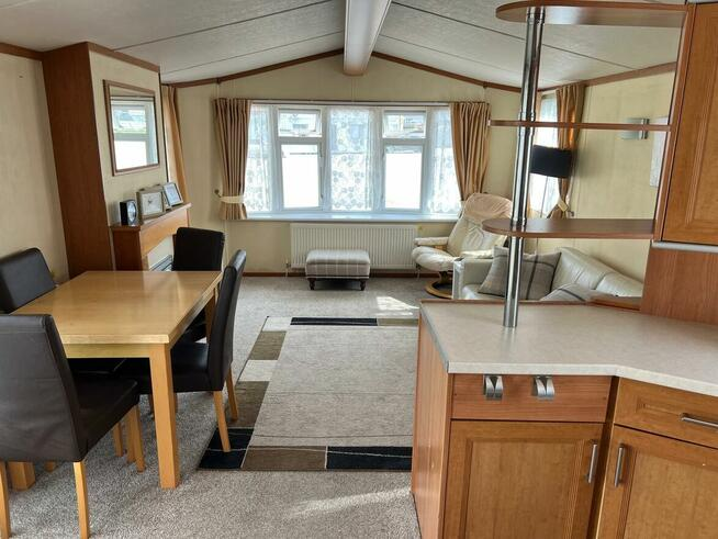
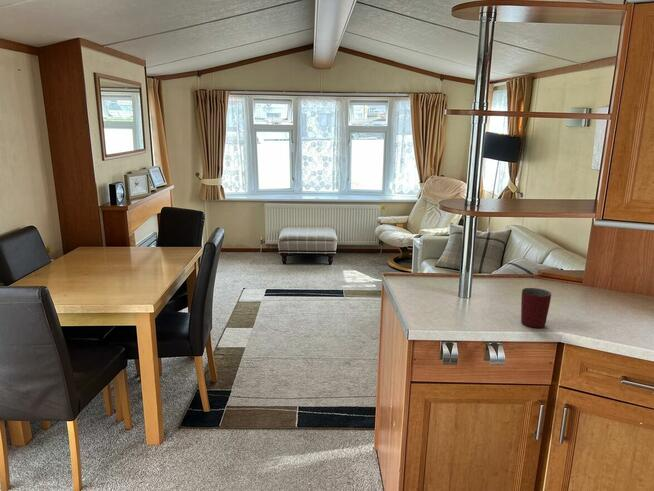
+ mug (532, 306)
